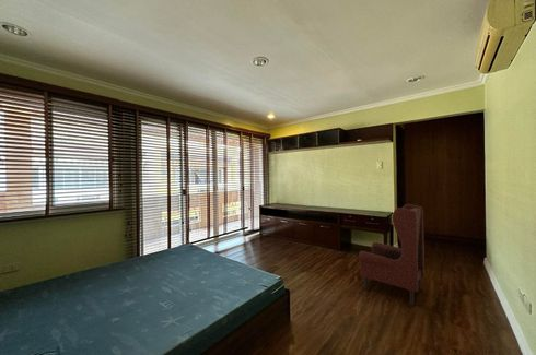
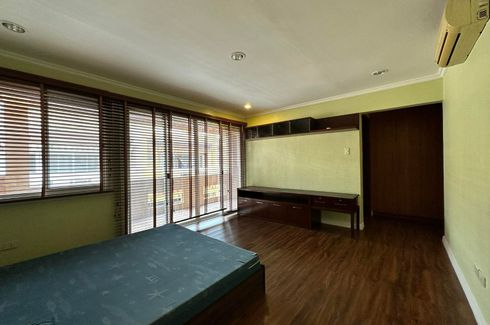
- armchair (389, 246)
